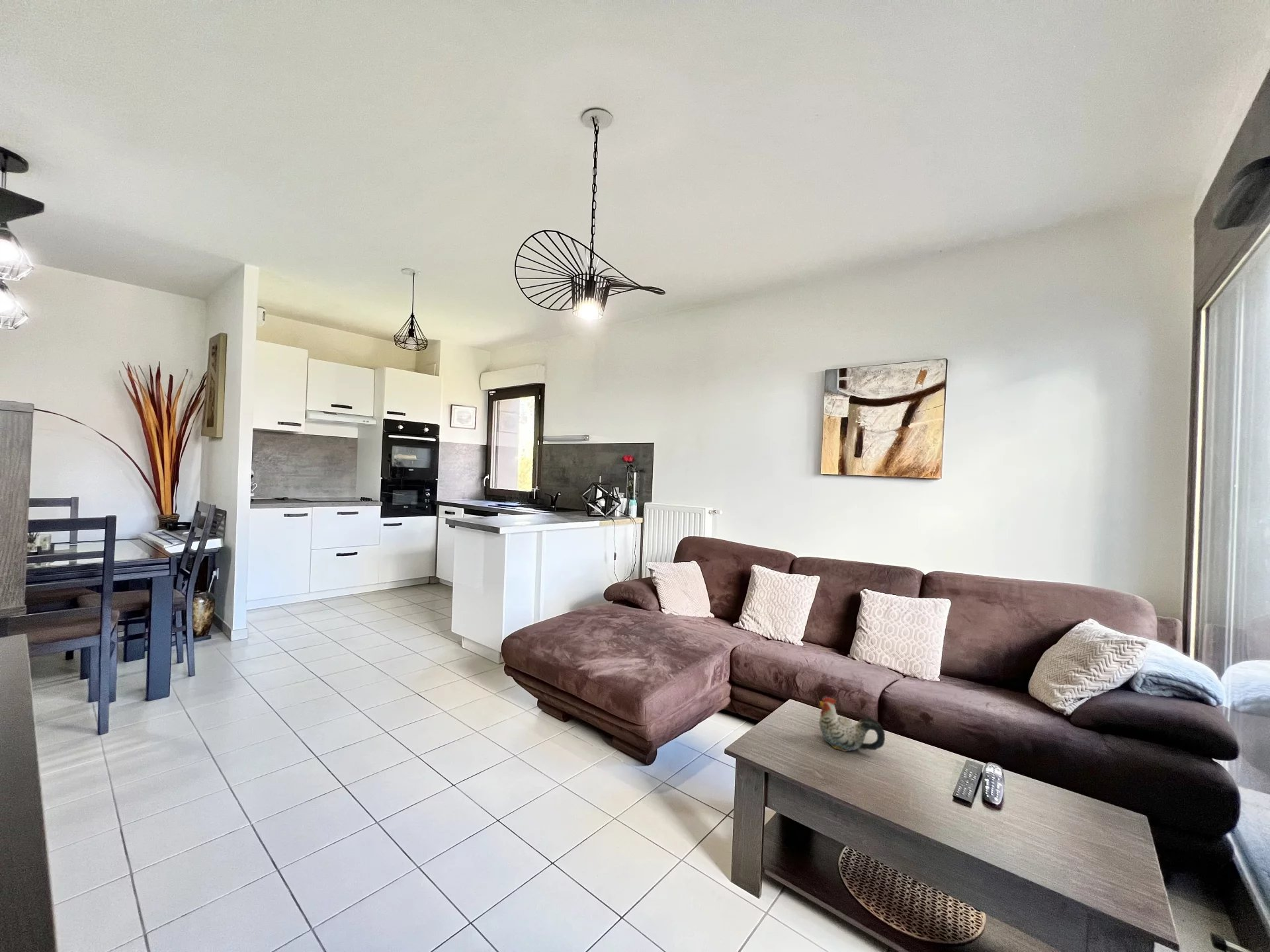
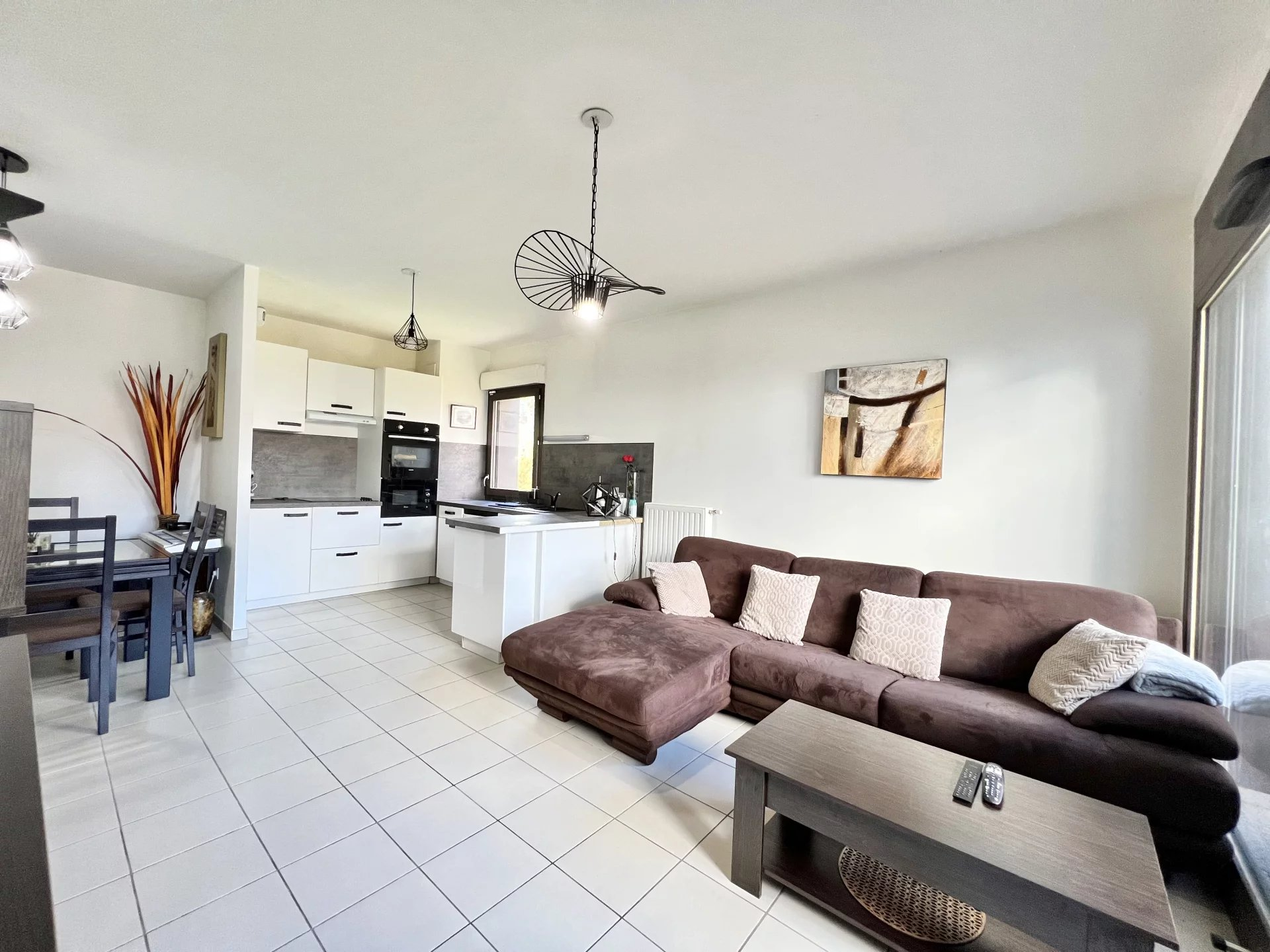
- chicken figurine (851, 725)
